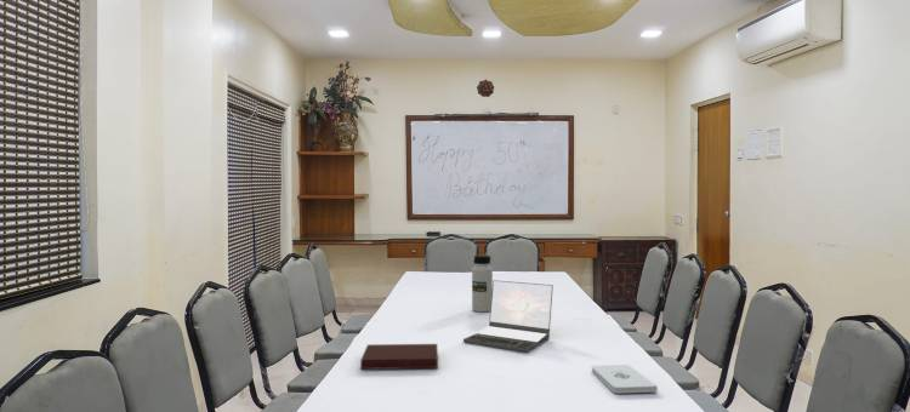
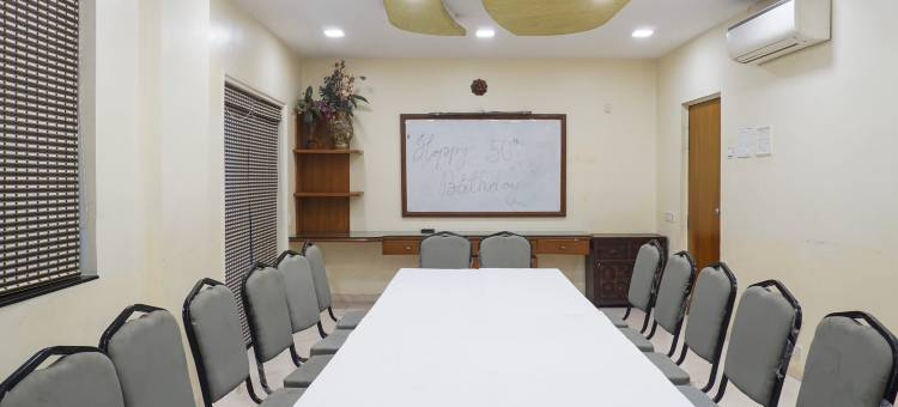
- laptop (508, 313)
- notepad (621, 377)
- water bottle (482, 282)
- notebook (400, 355)
